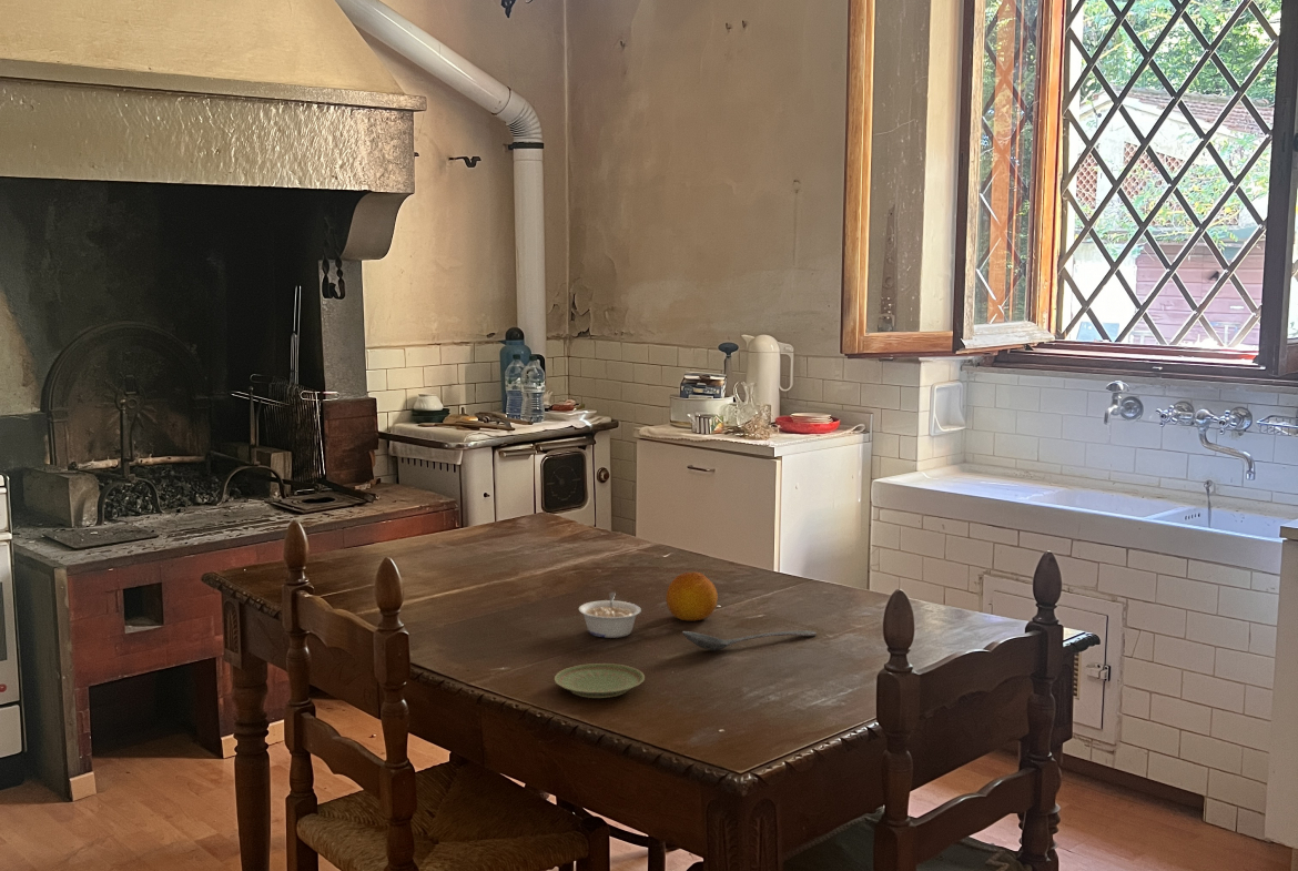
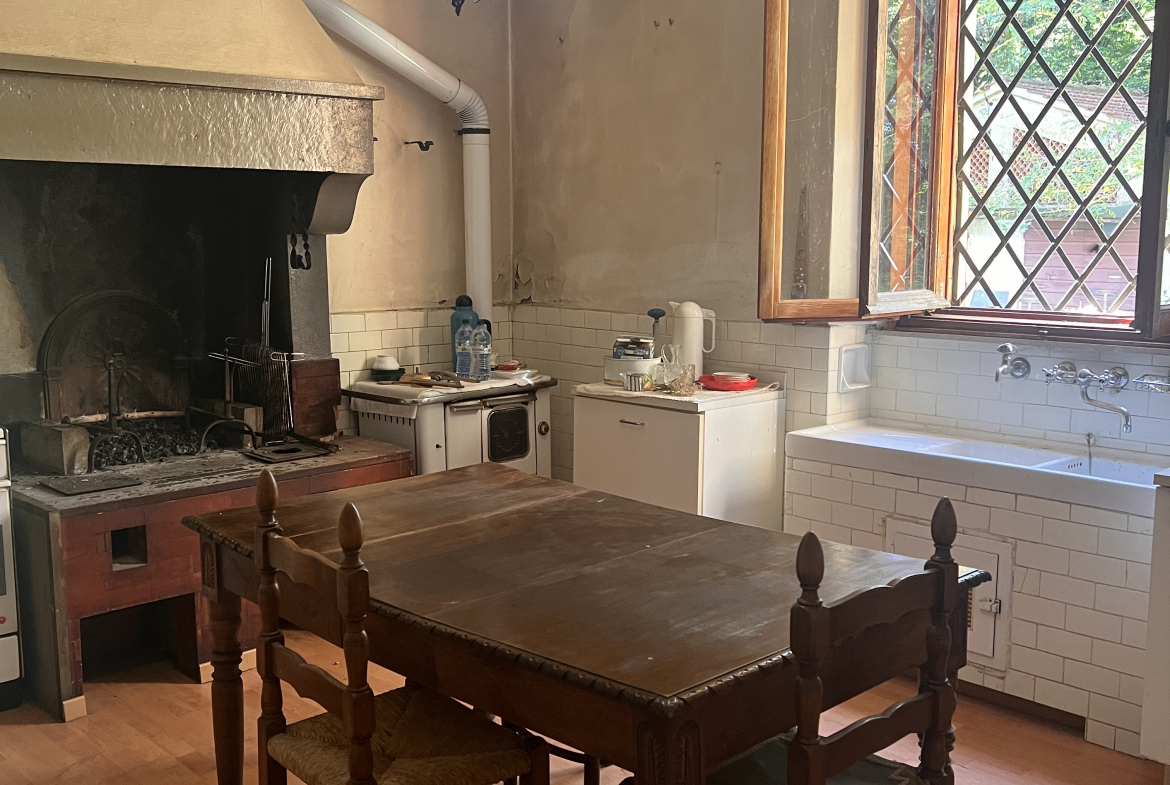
- legume (608, 617)
- stirrer (751, 636)
- fruit (691, 594)
- plate (599, 682)
